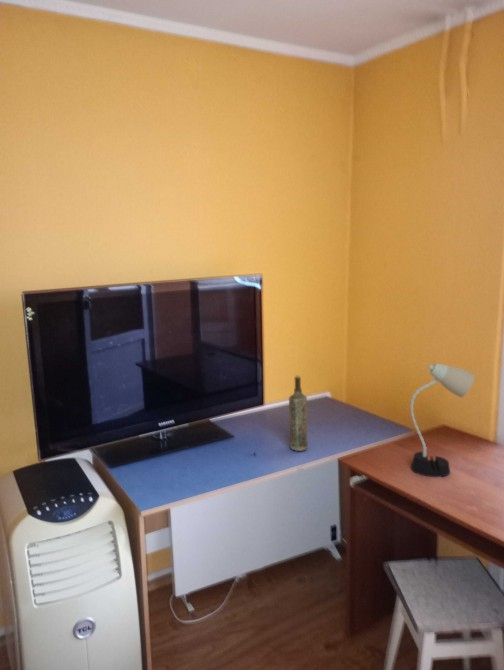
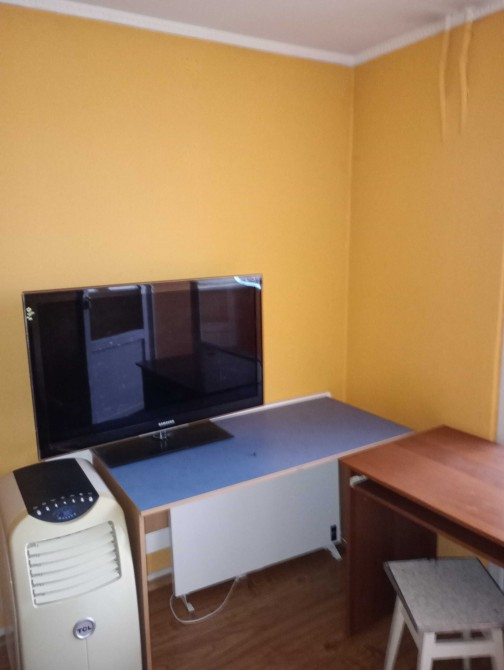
- desk lamp (418, 428)
- bottle (298, 412)
